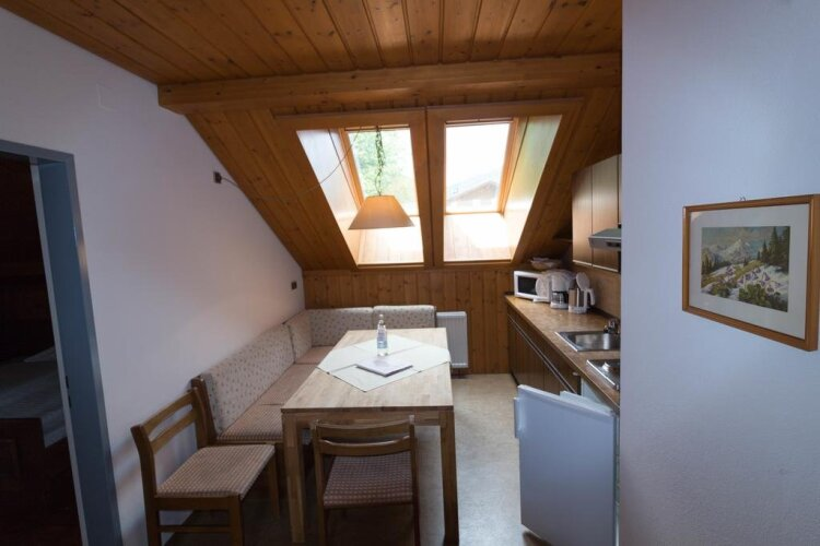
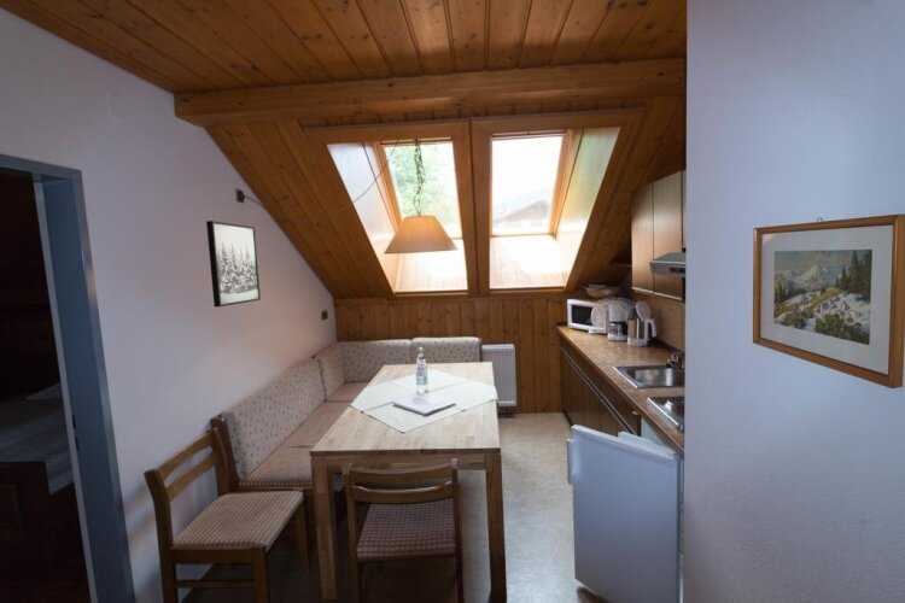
+ wall art (235, 263)
